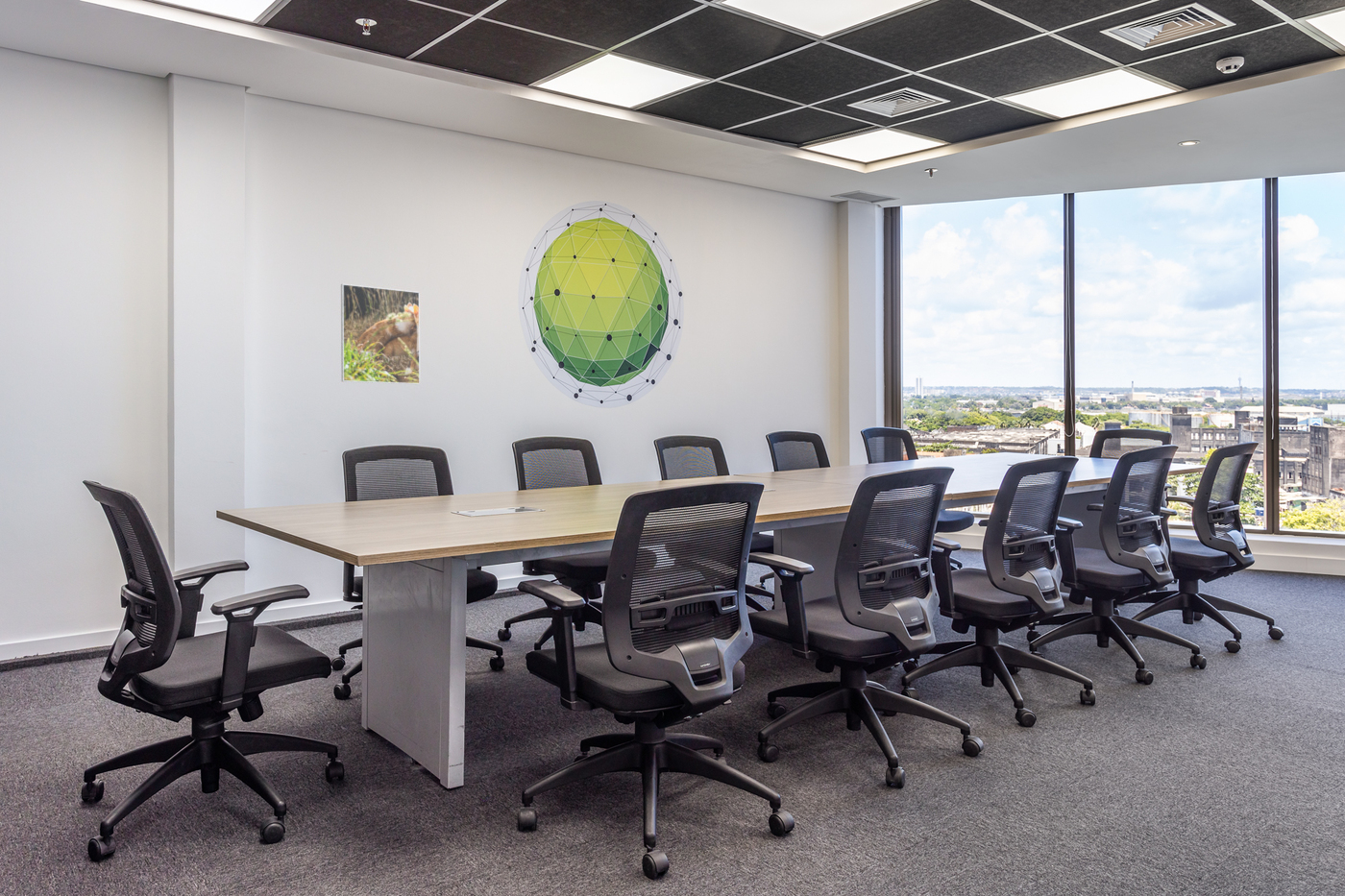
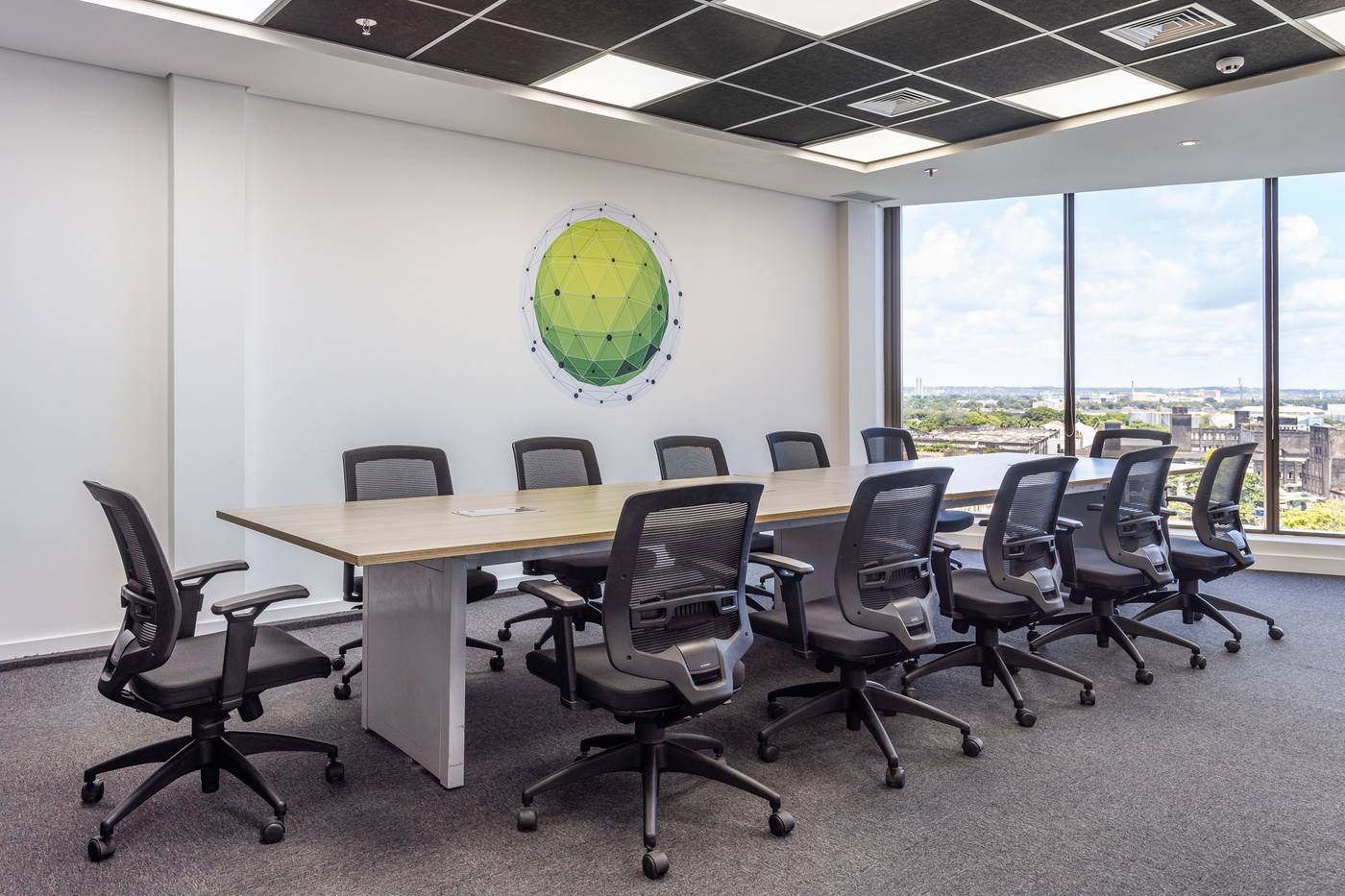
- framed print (381, 335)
